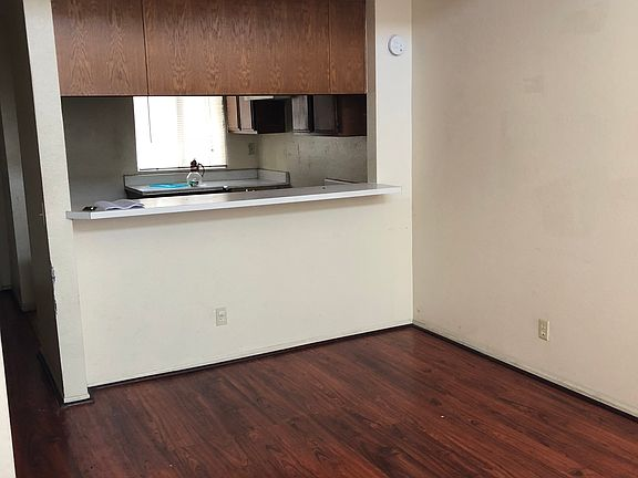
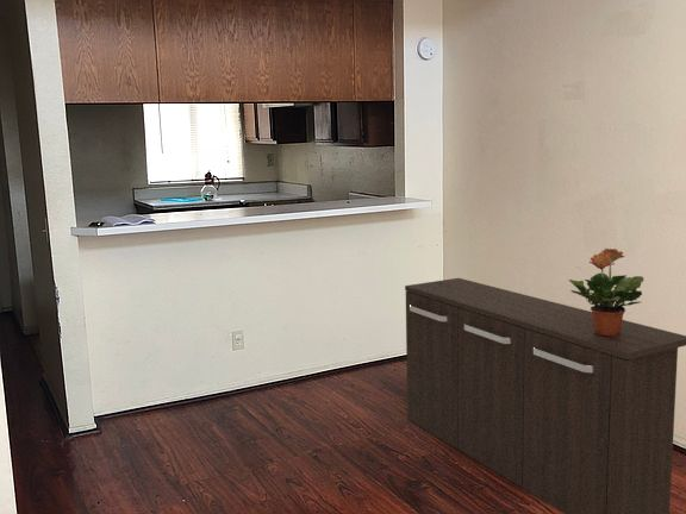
+ storage cabinet (520, 387)
+ potted plant (606, 290)
